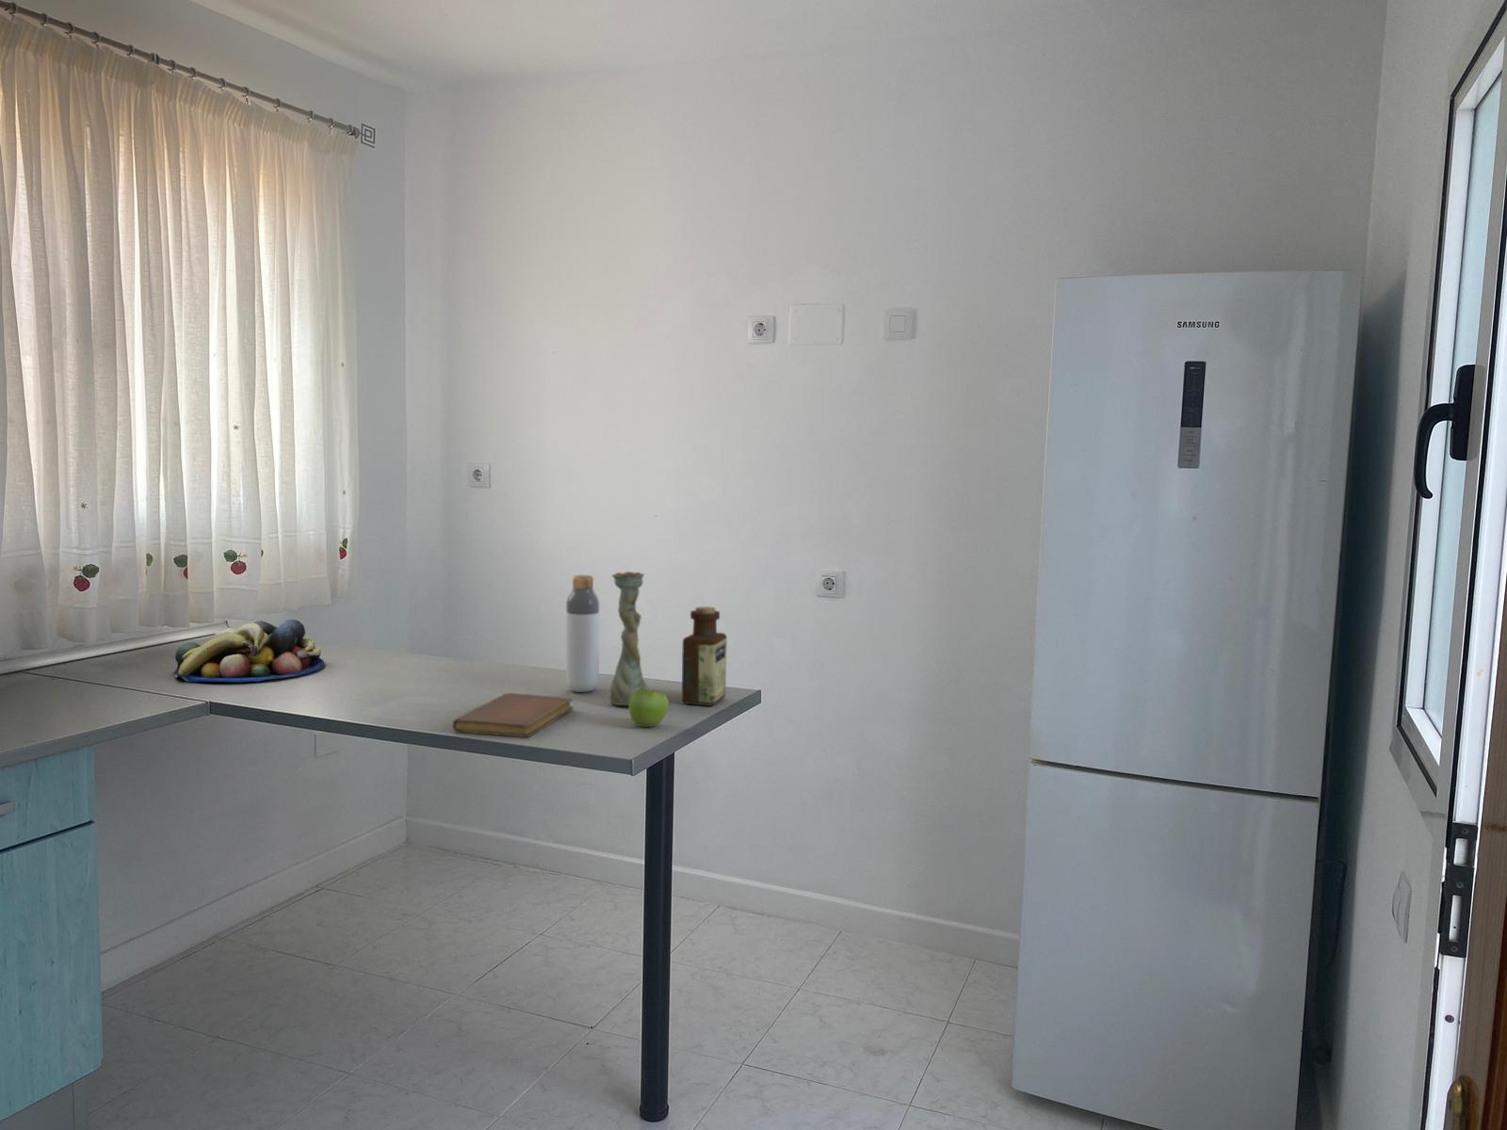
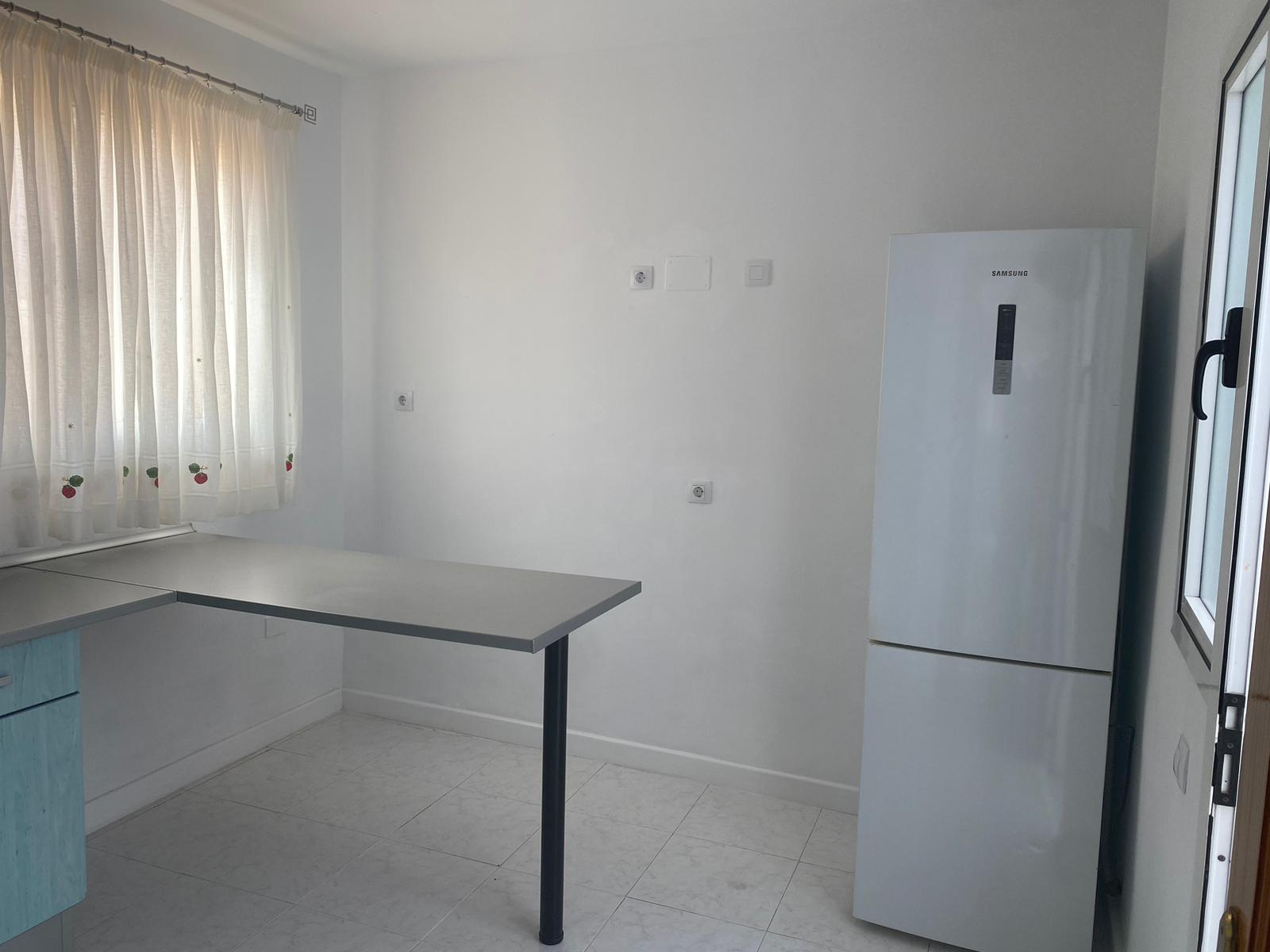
- vase (630, 639)
- bottle (583, 633)
- fruit (648, 706)
- bottle (705, 654)
- fruit bowl (250, 645)
- notebook (515, 713)
